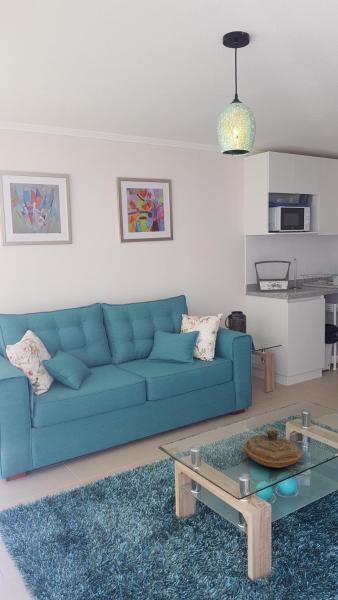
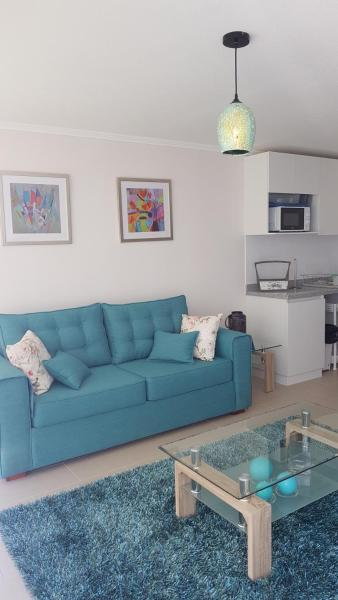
- decorative bowl (272, 447)
